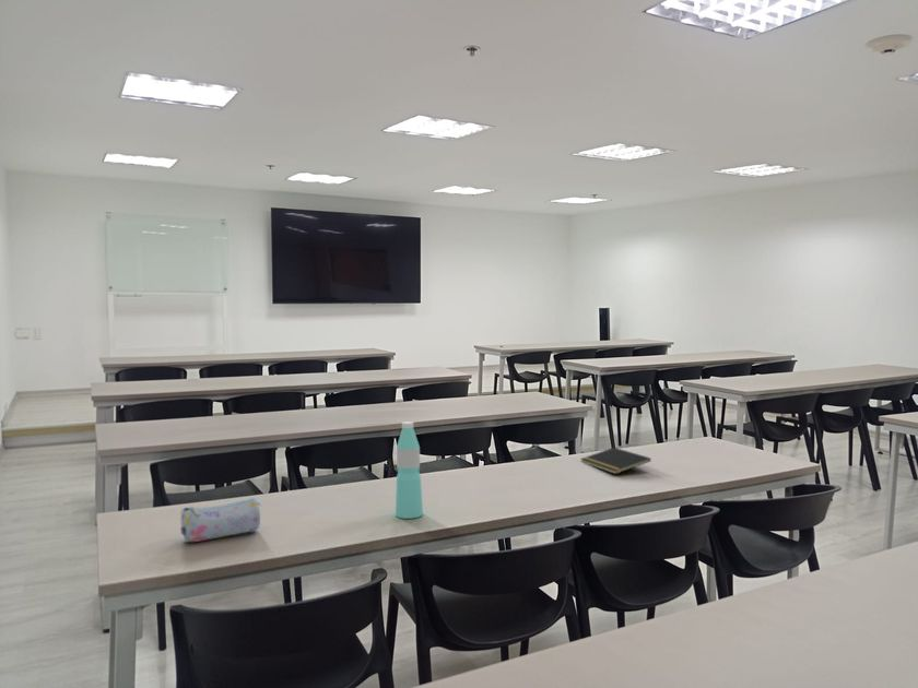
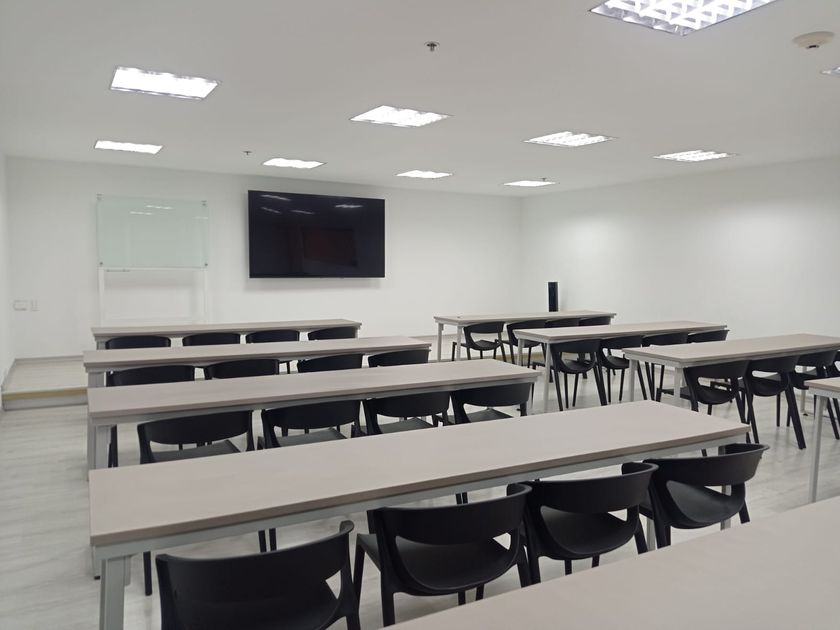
- water bottle (408, 468)
- notepad (614, 460)
- pencil case (221, 519)
